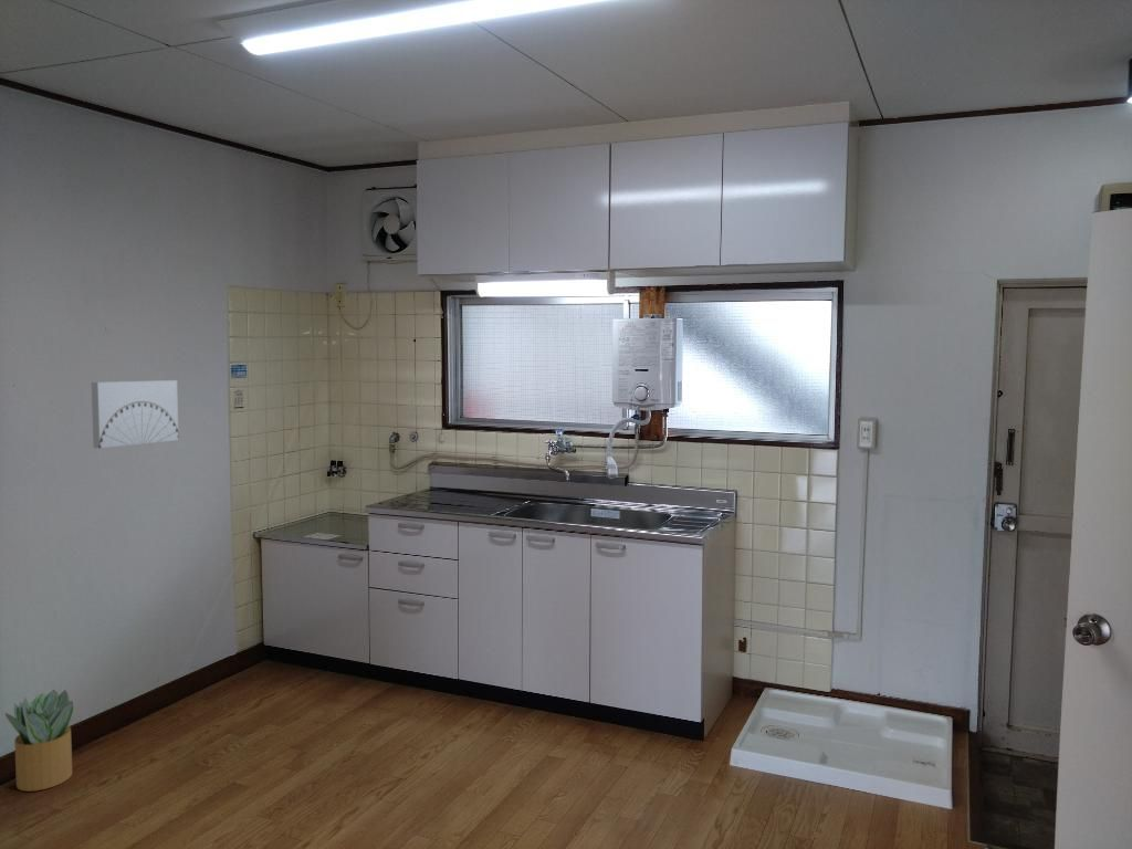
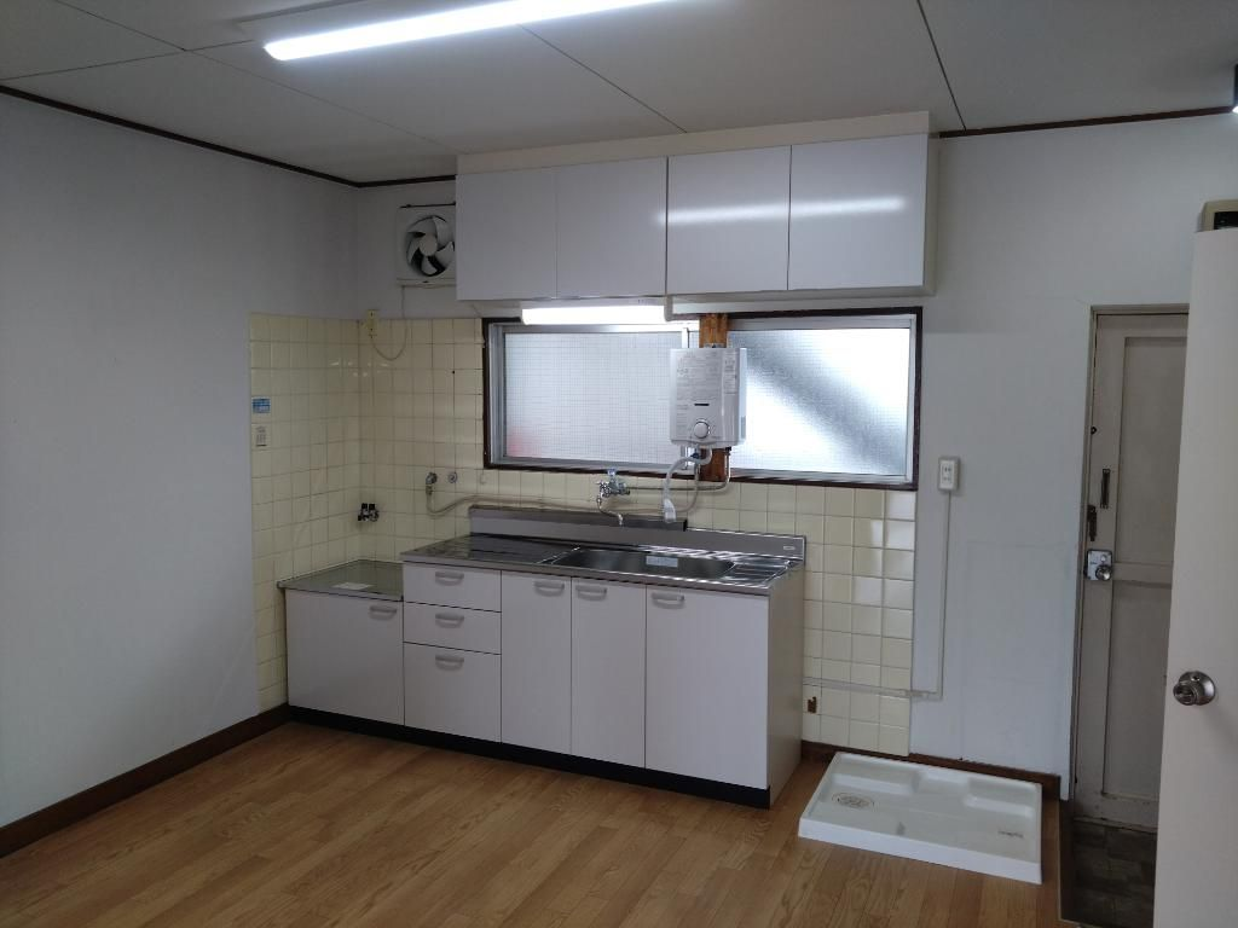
- potted plant (39, 740)
- wall art (137, 412)
